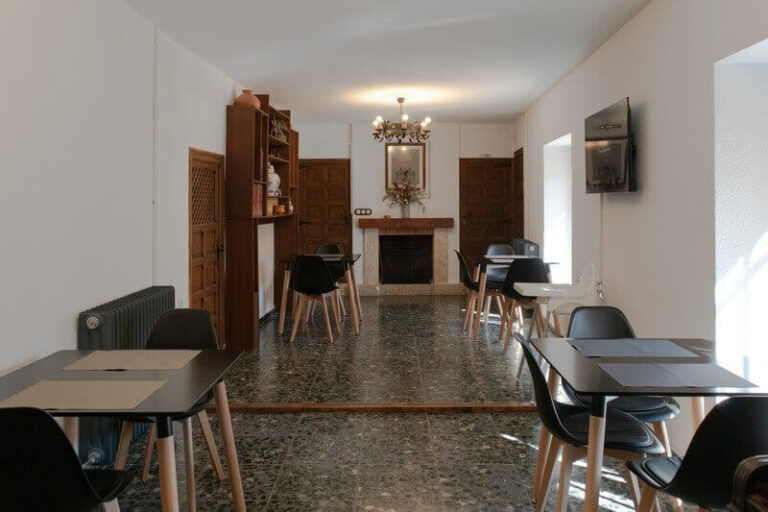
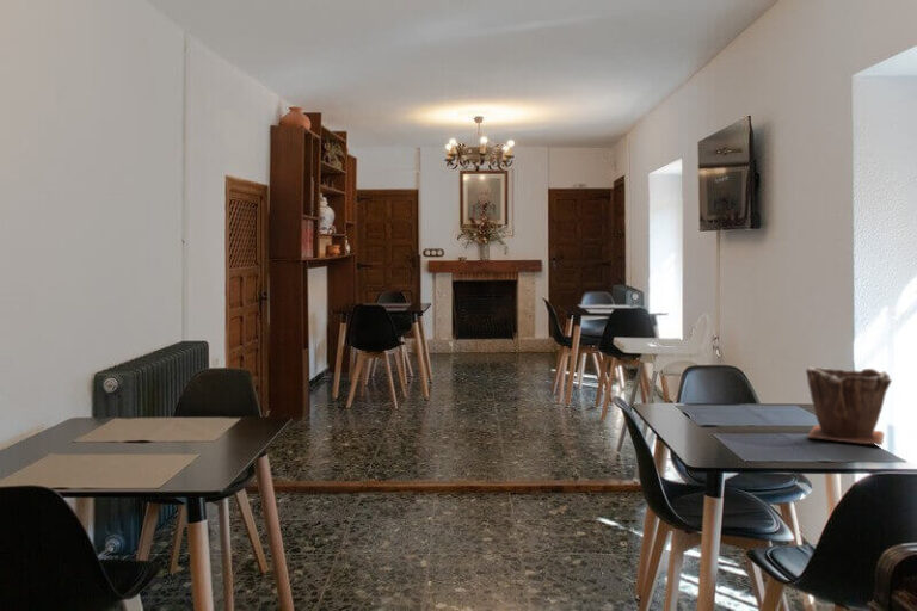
+ plant pot (845, 402)
